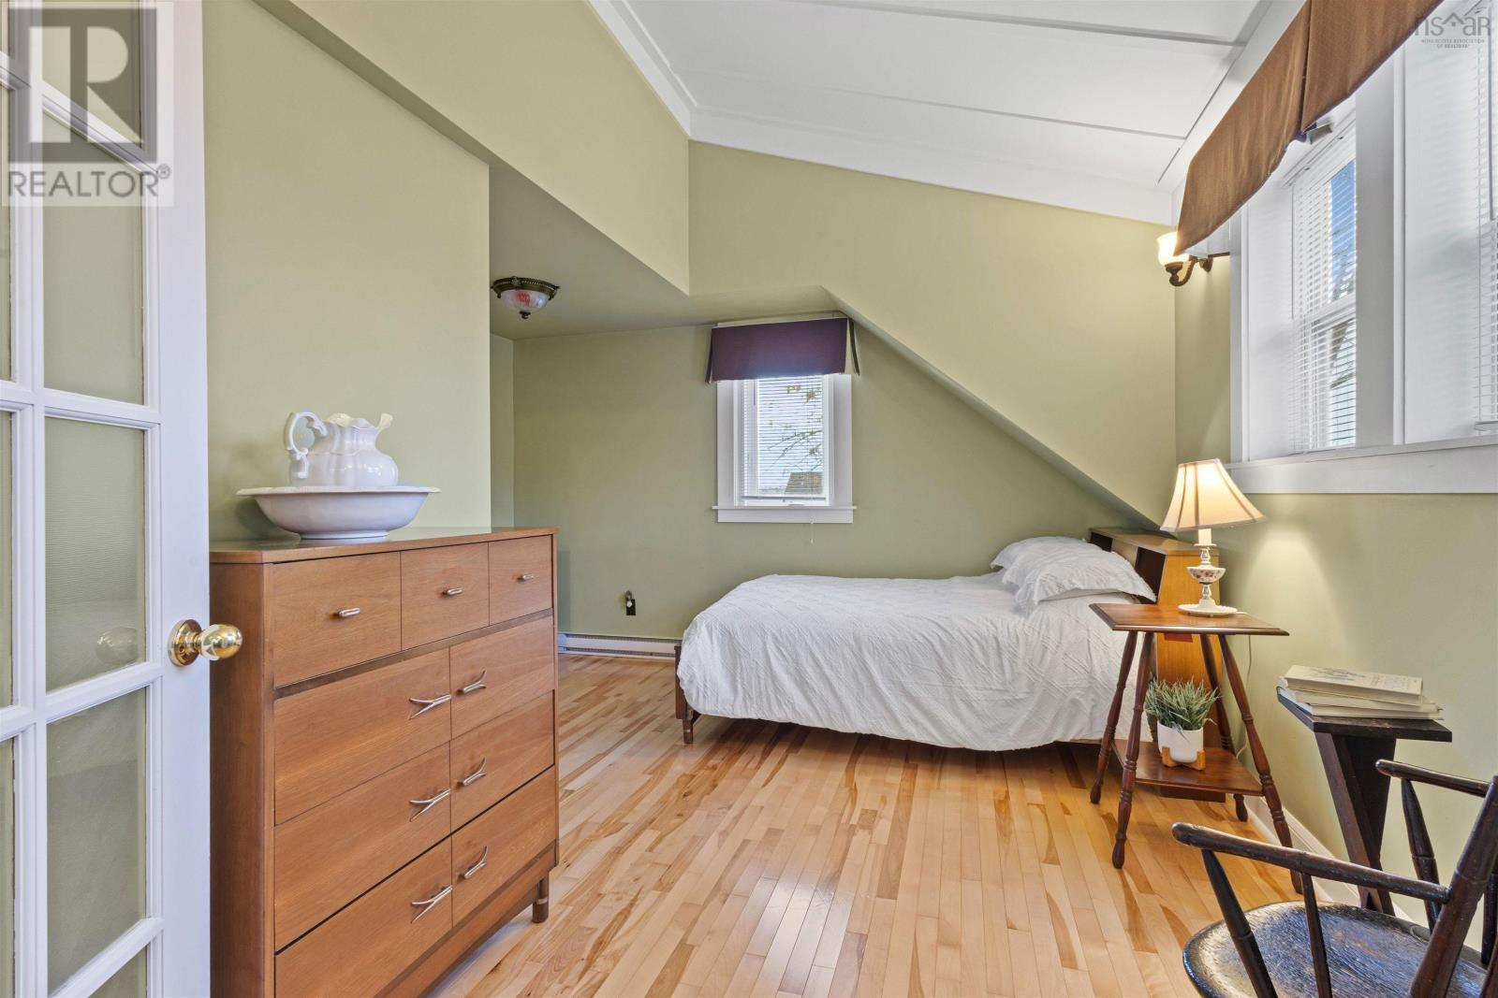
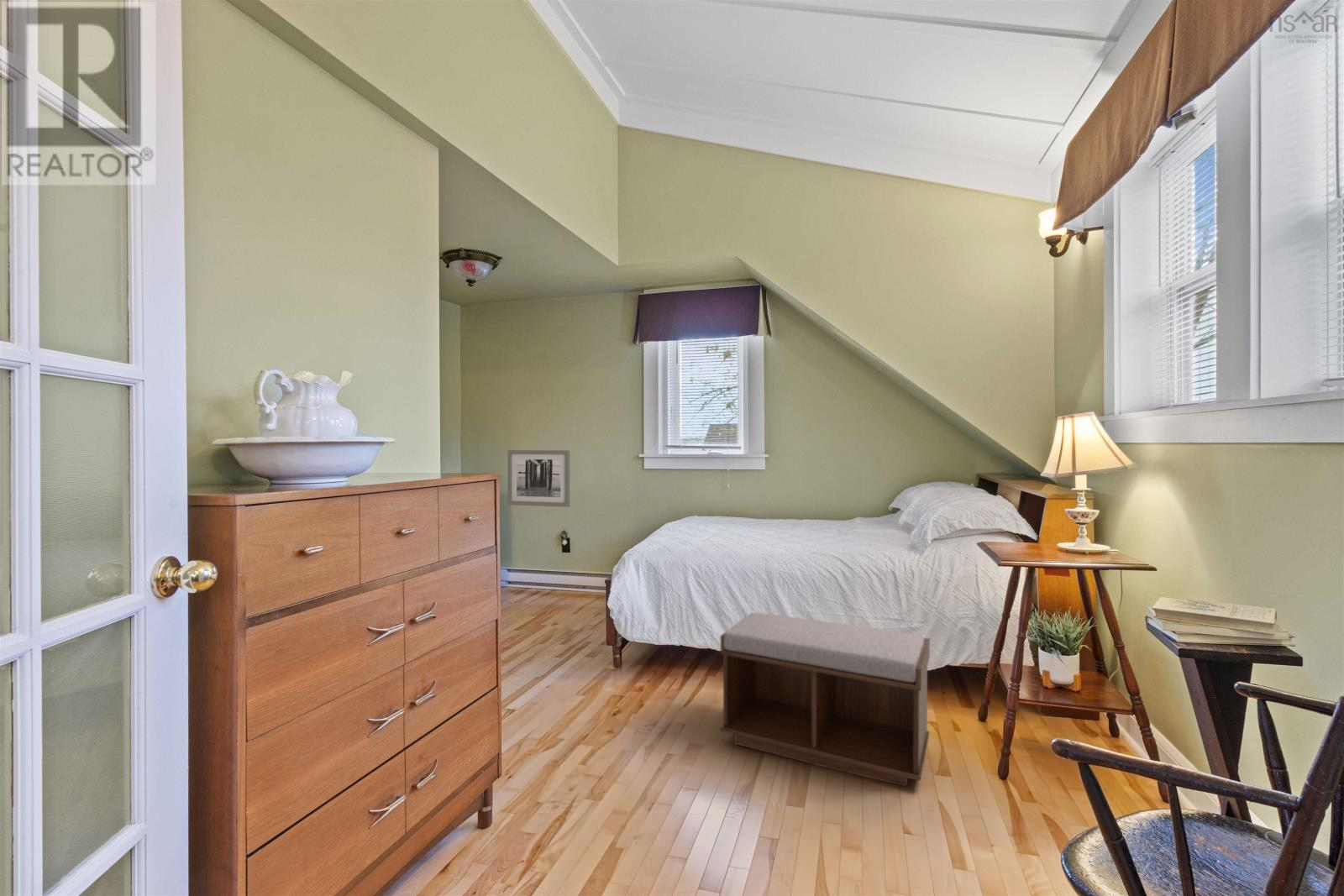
+ bench (823, 689)
+ wall art (538, 478)
